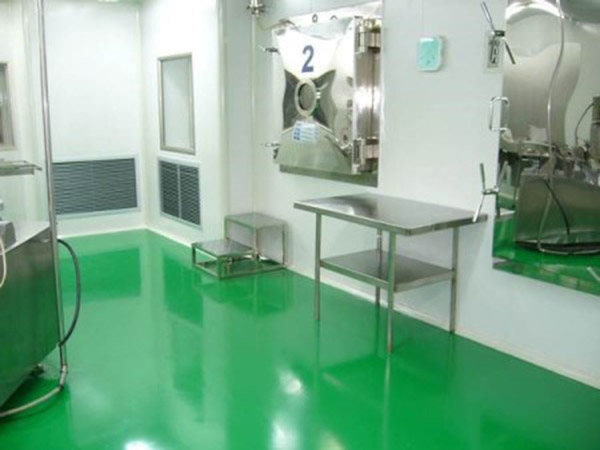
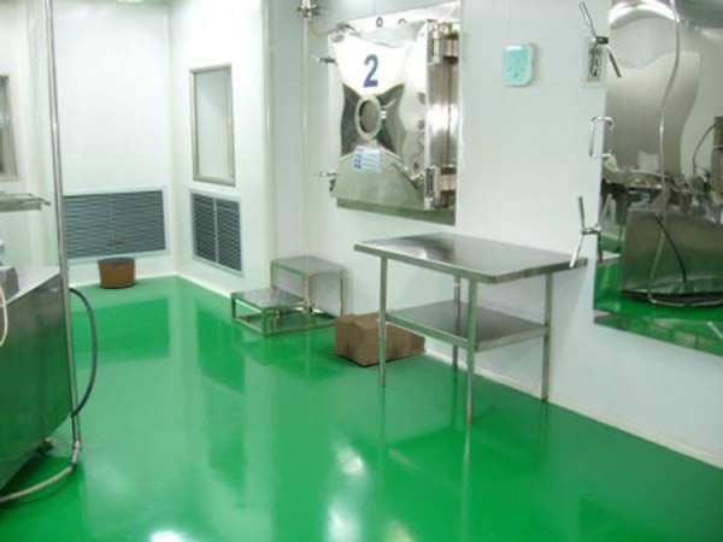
+ bucket (116, 263)
+ cardboard box (378, 332)
